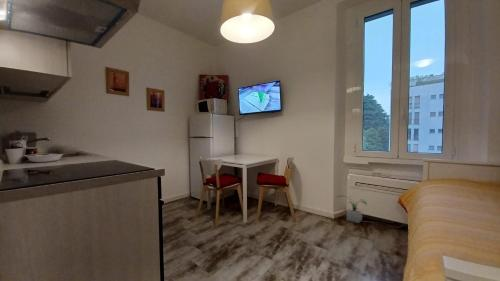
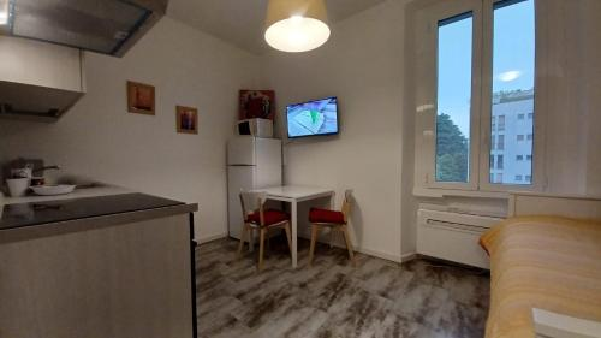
- potted plant (352, 208)
